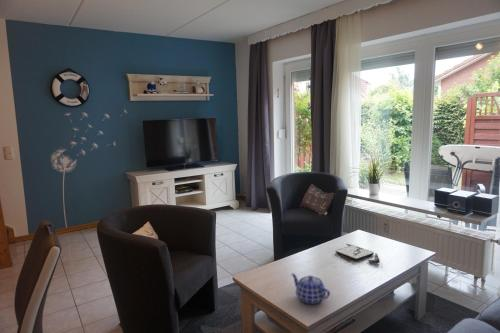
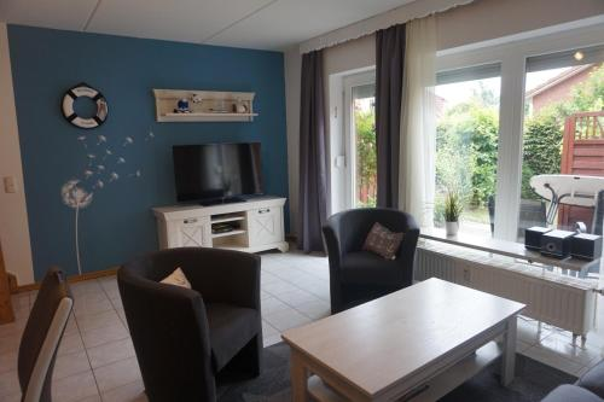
- board game (357, 253)
- teapot (309, 286)
